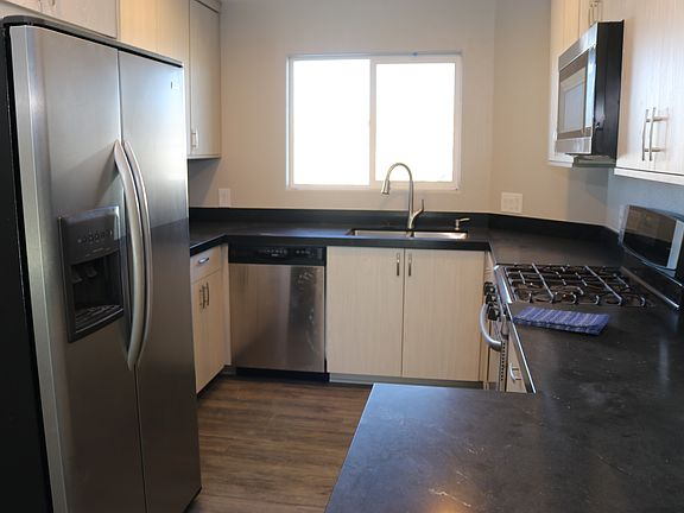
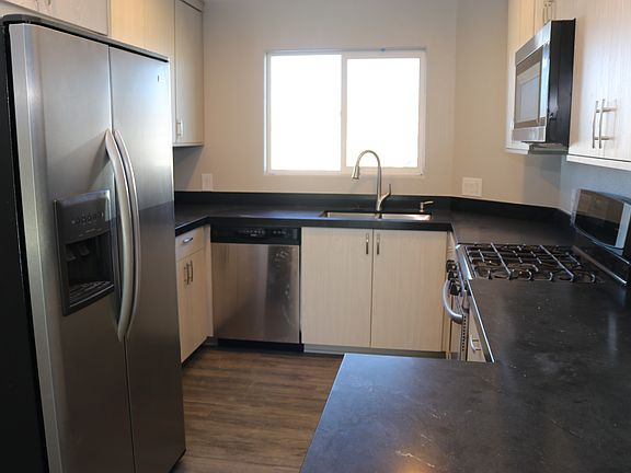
- dish towel (560, 317)
